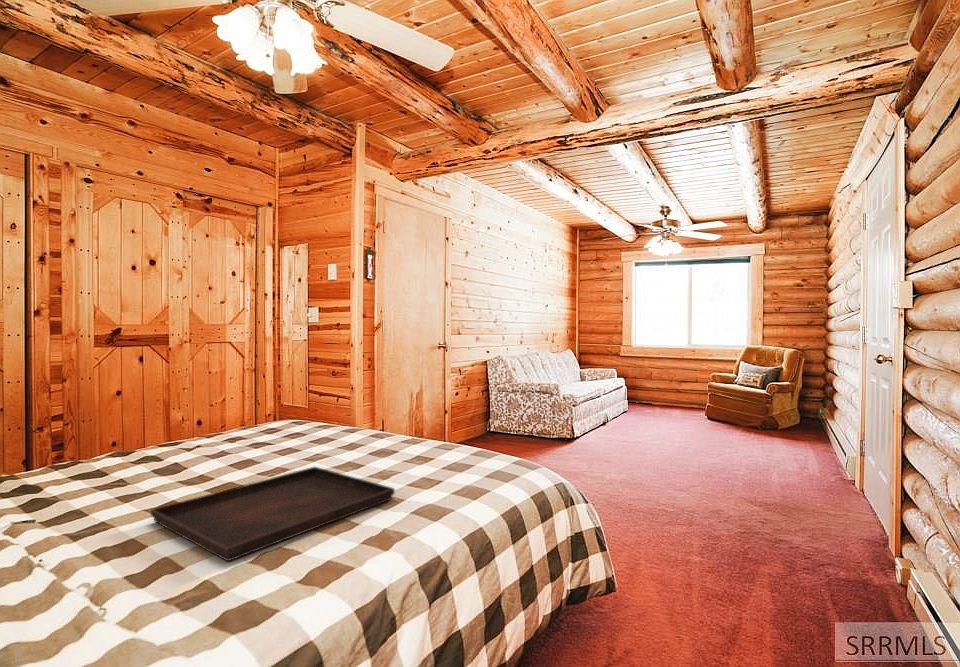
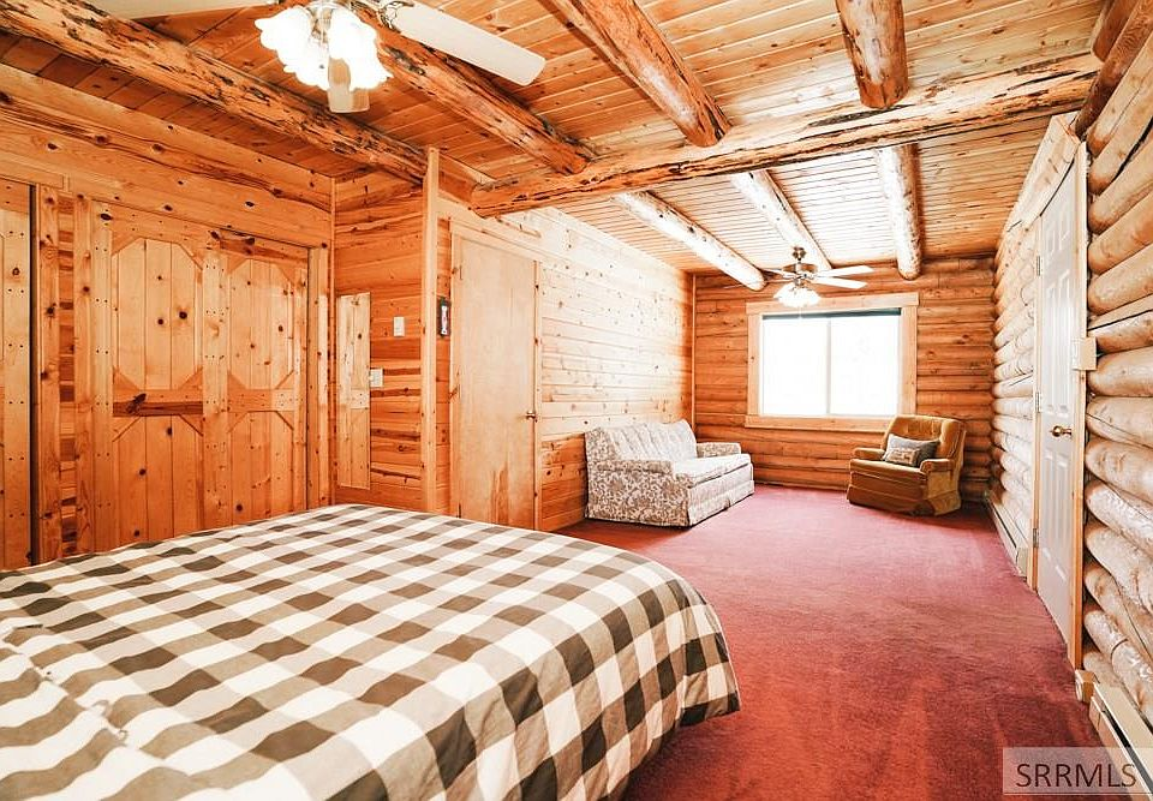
- serving tray (280, 504)
